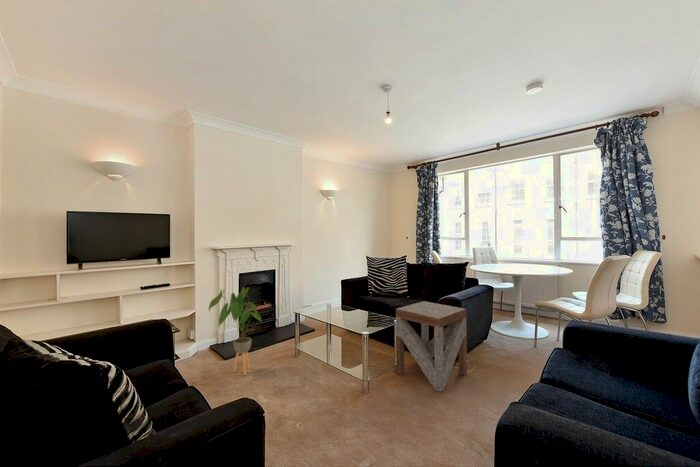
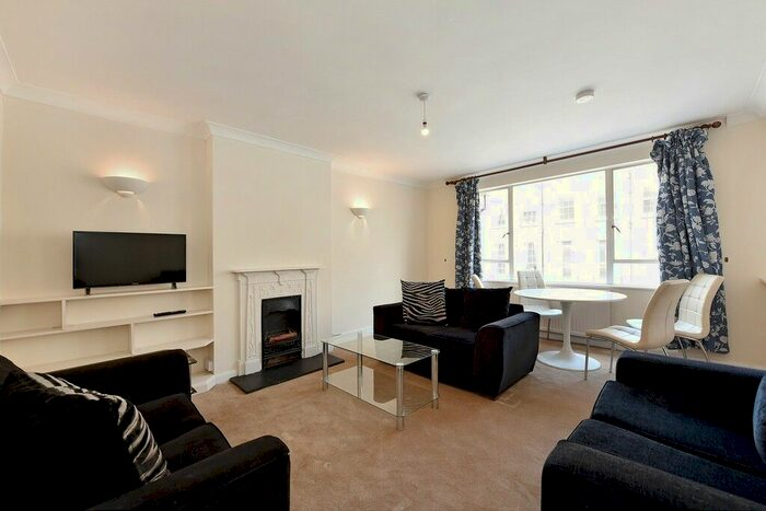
- side table (431, 341)
- house plant (240, 329)
